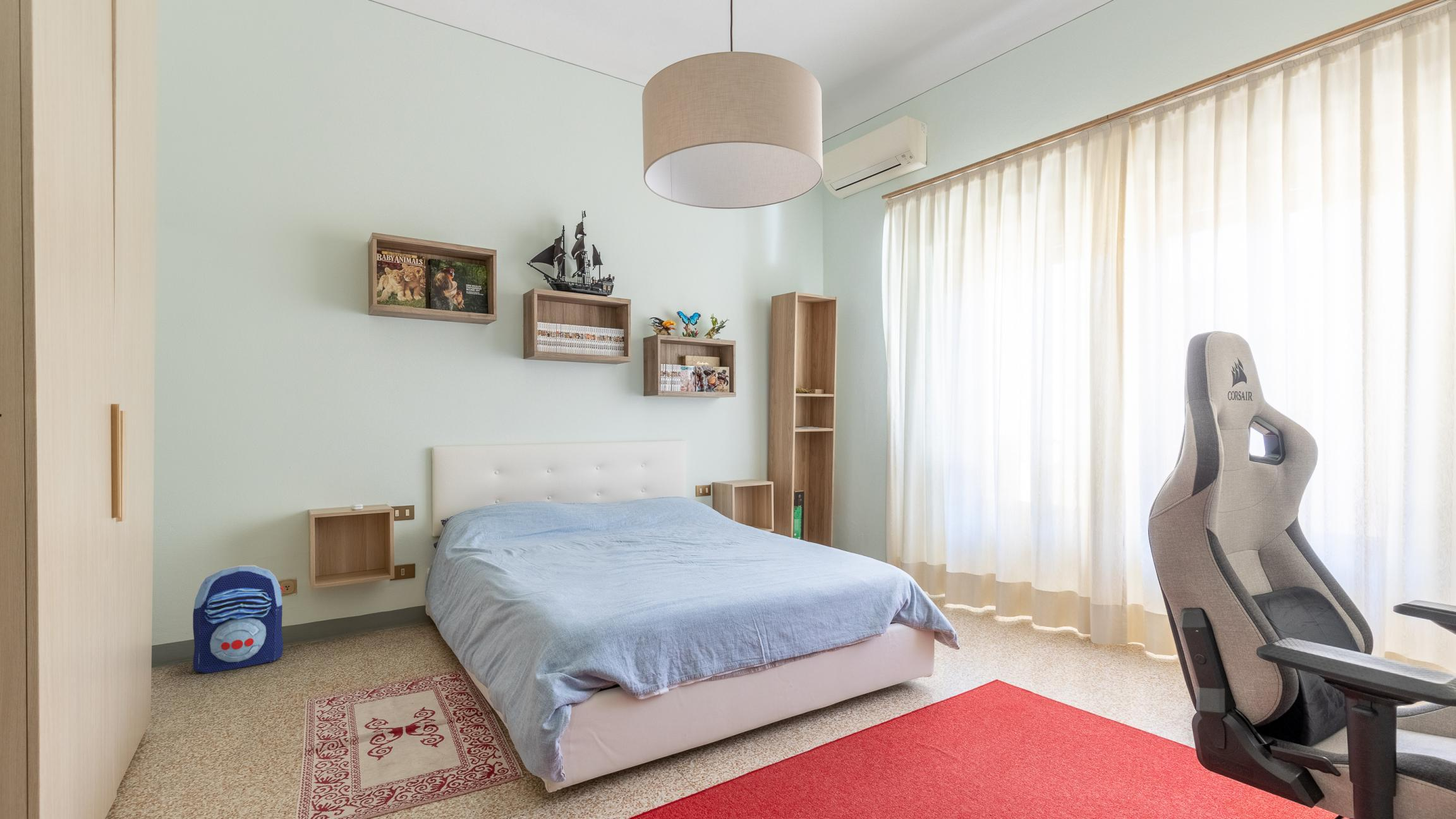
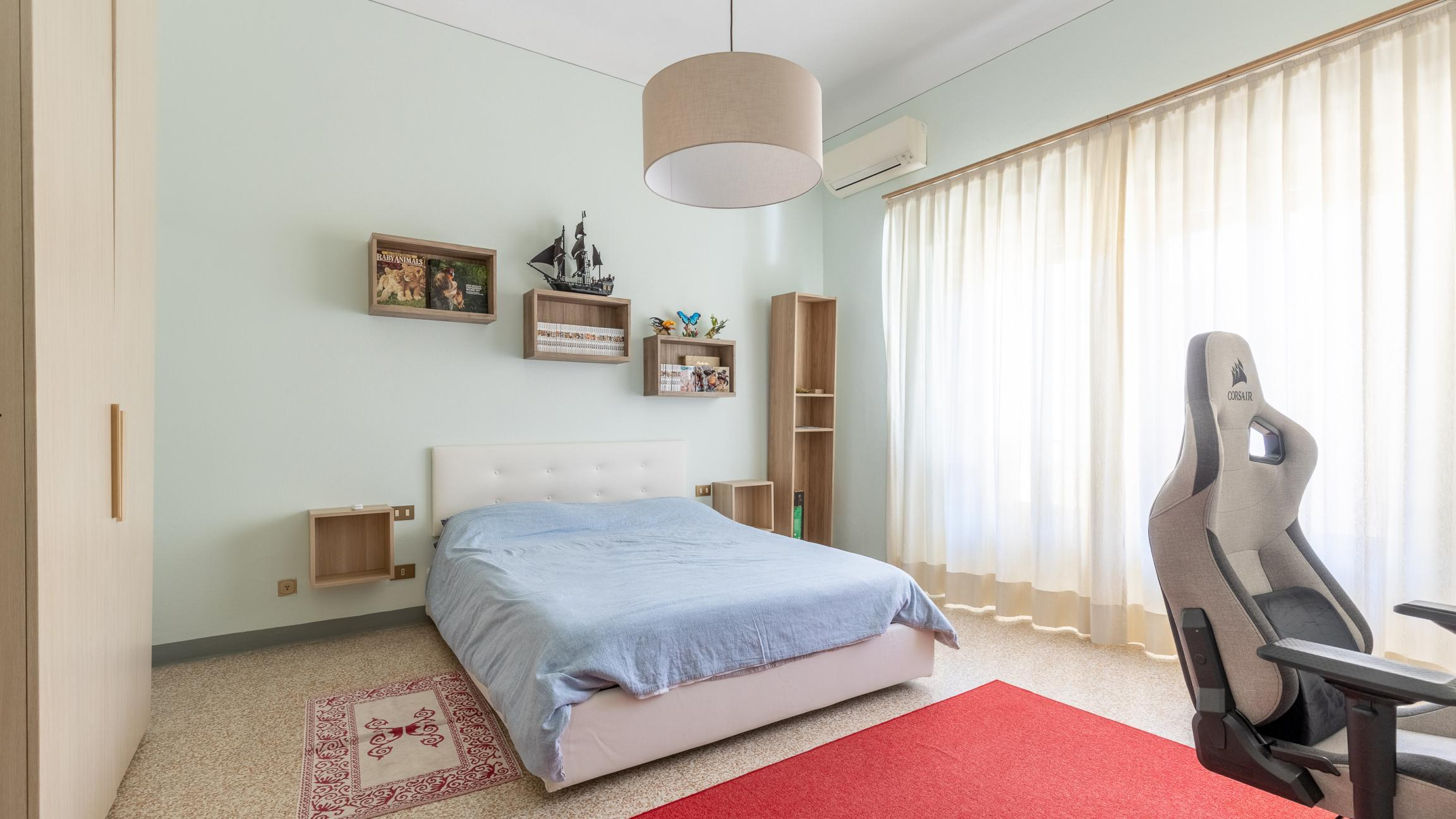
- backpack (240, 614)
